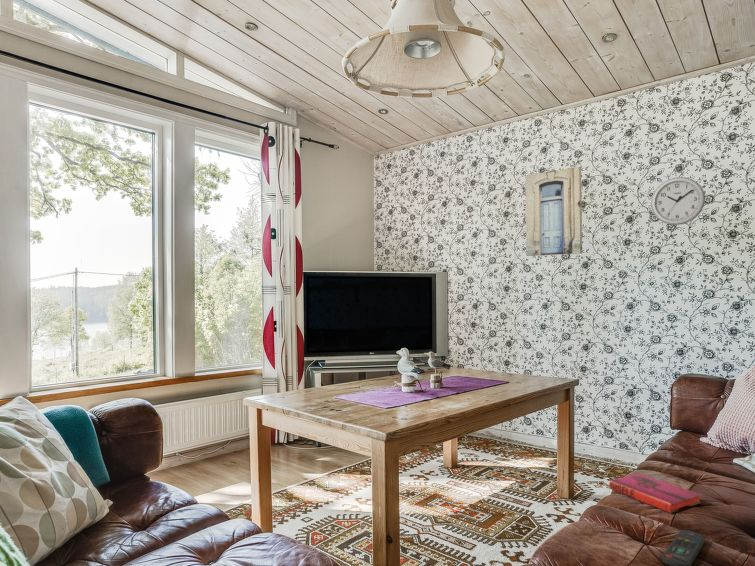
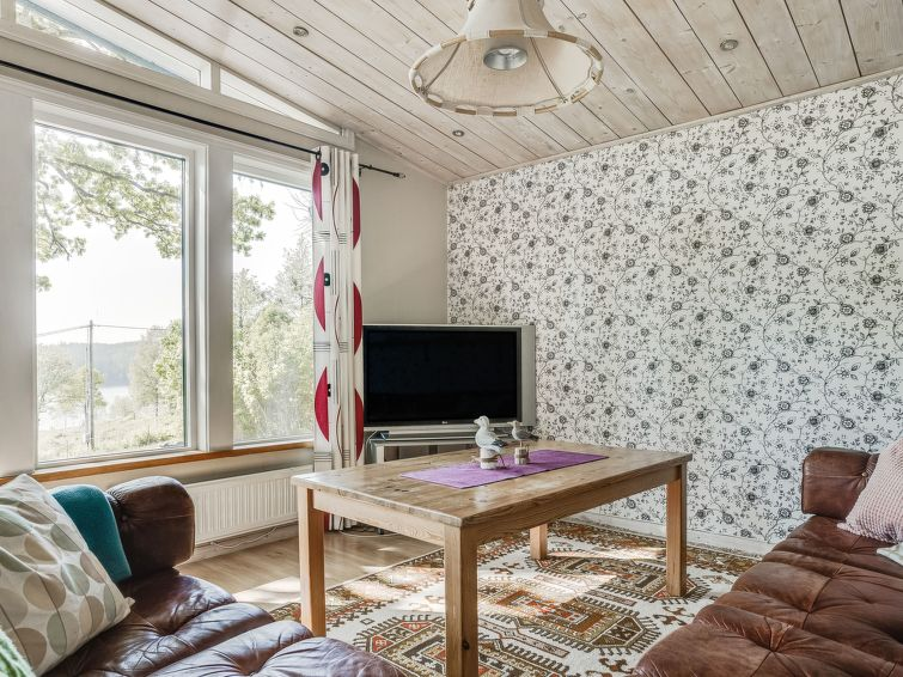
- wall clock (677, 200)
- remote control (684, 548)
- wall art (552, 213)
- hardback book (653, 491)
